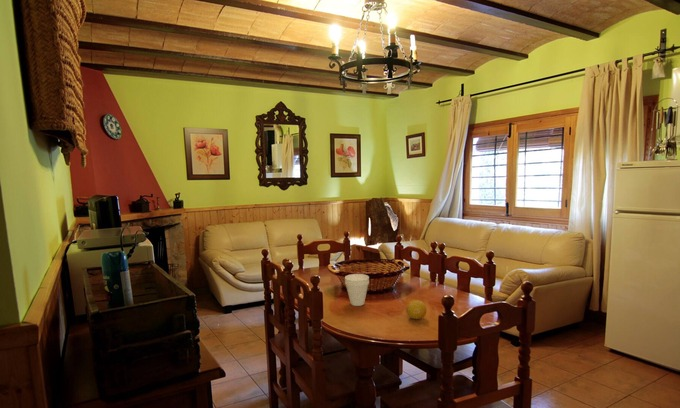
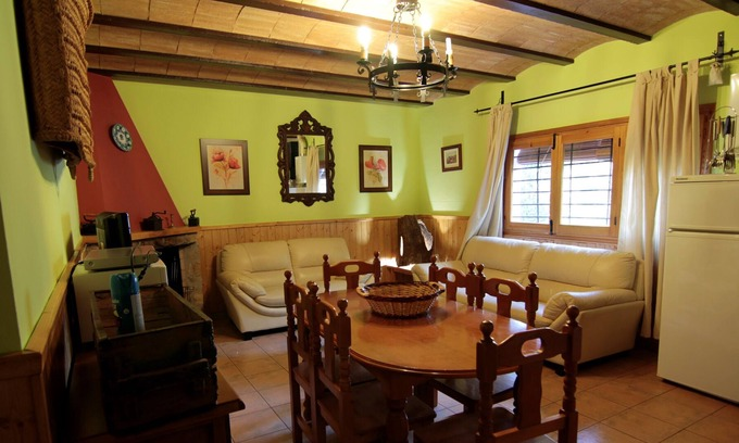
- cup (357, 290)
- fruit (416, 309)
